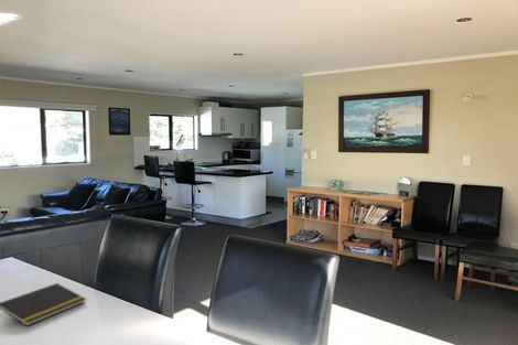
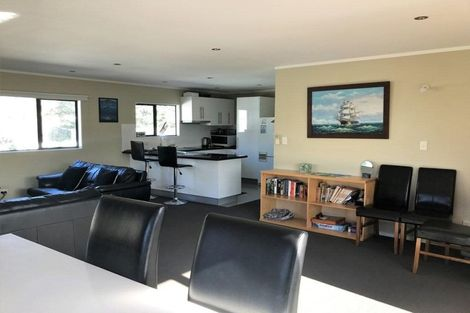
- notepad (43, 302)
